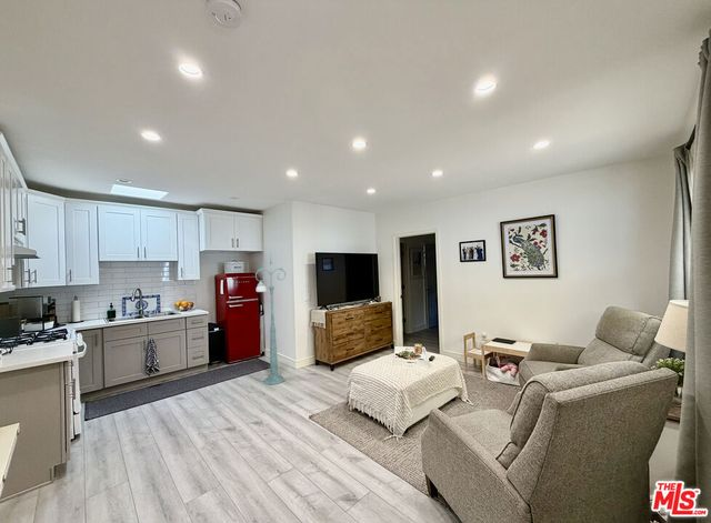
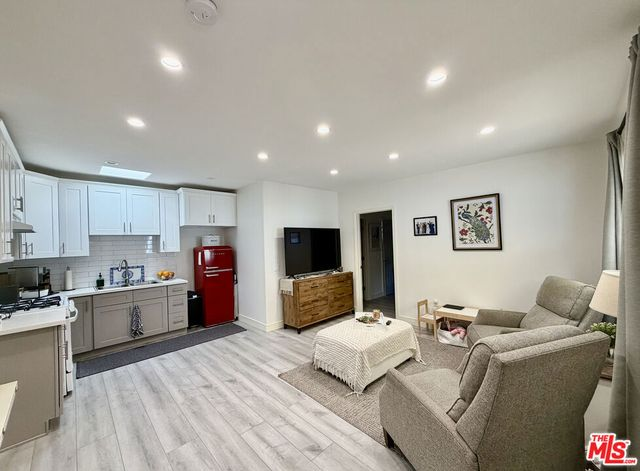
- floor lamp (272, 314)
